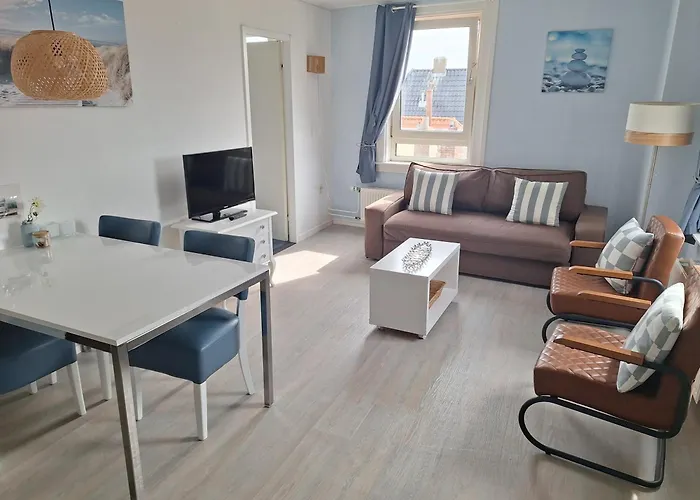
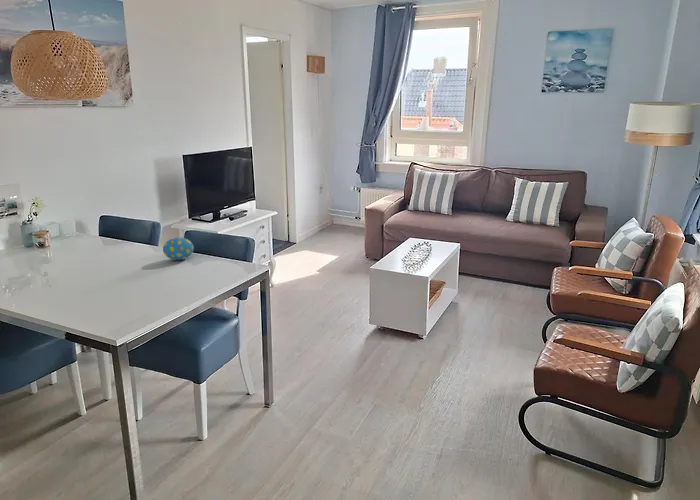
+ decorative egg (178, 248)
